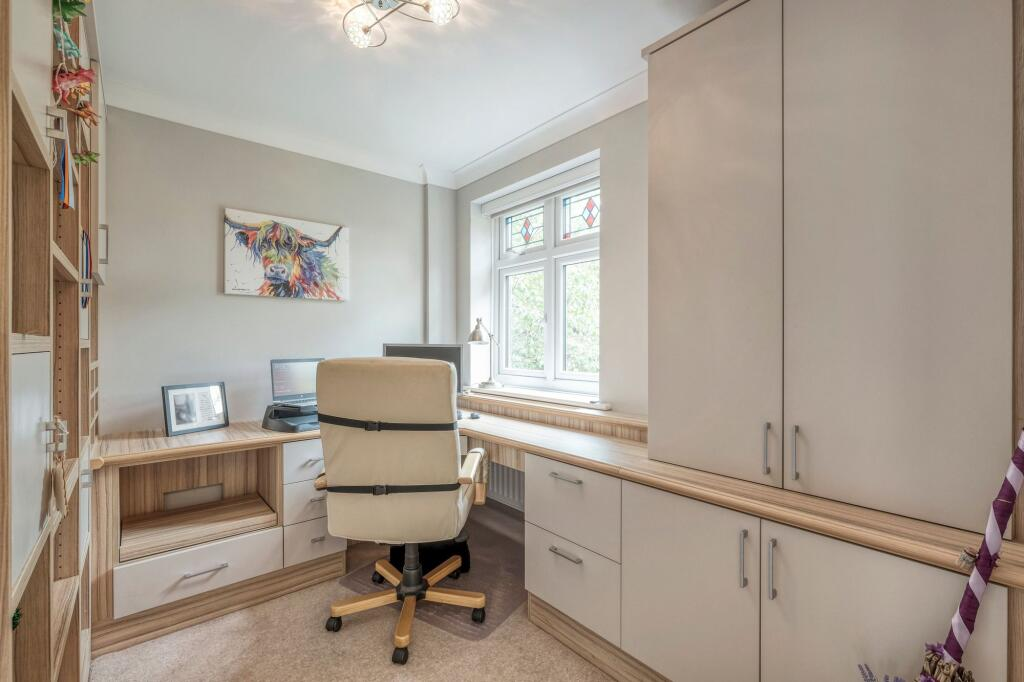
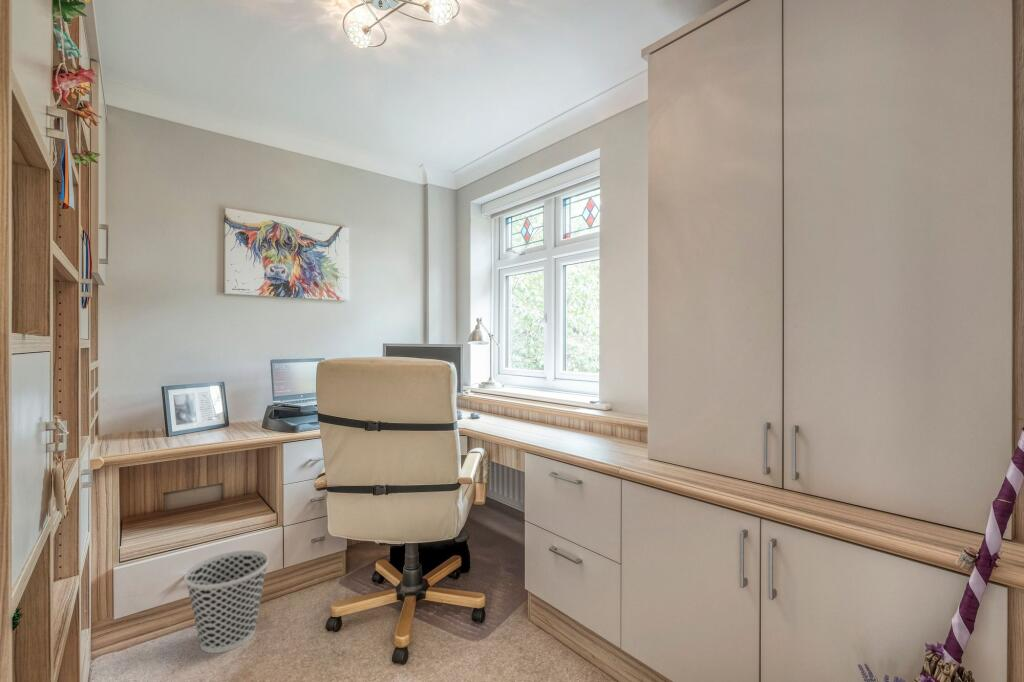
+ wastebasket (228, 601)
